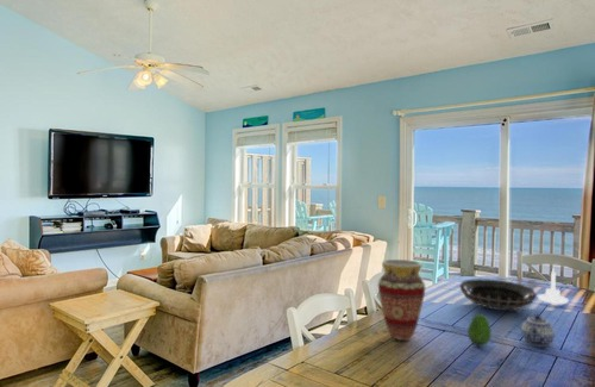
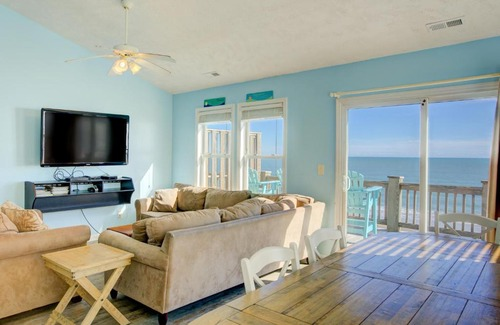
- fruit (478, 329)
- candle holder (552, 283)
- decorative bowl (496, 297)
- teapot (537, 329)
- vase (401, 300)
